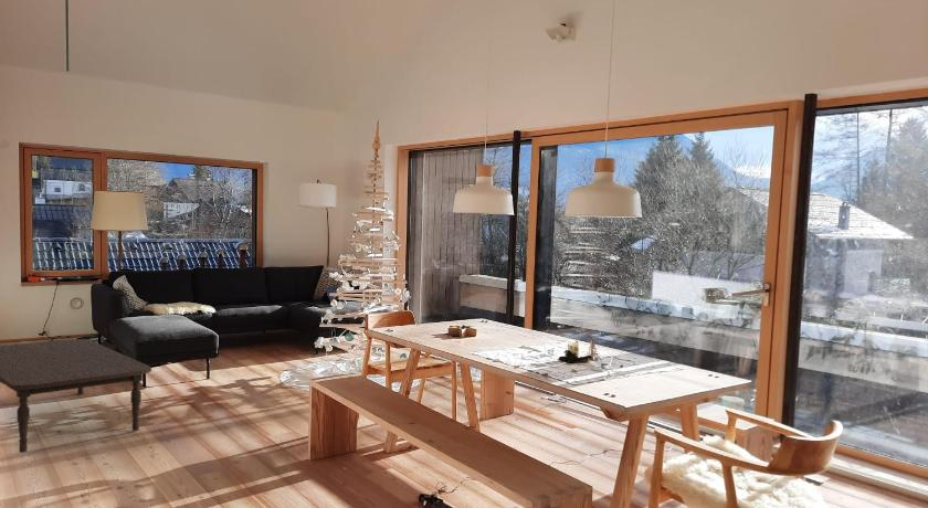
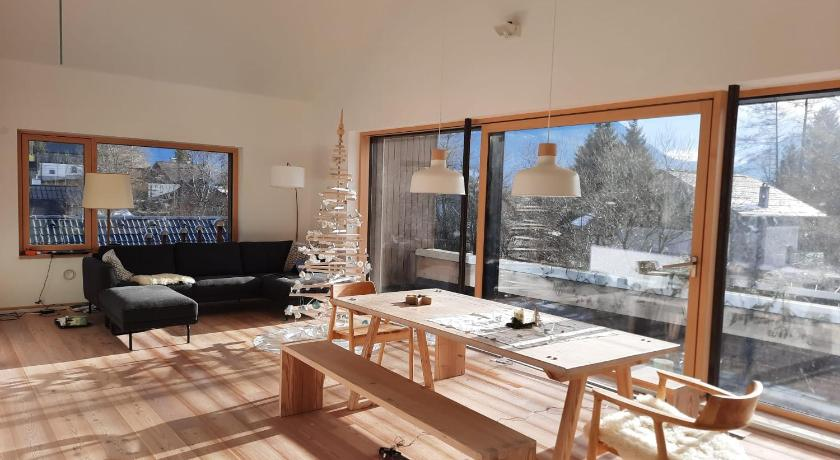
- coffee table (55, 389)
